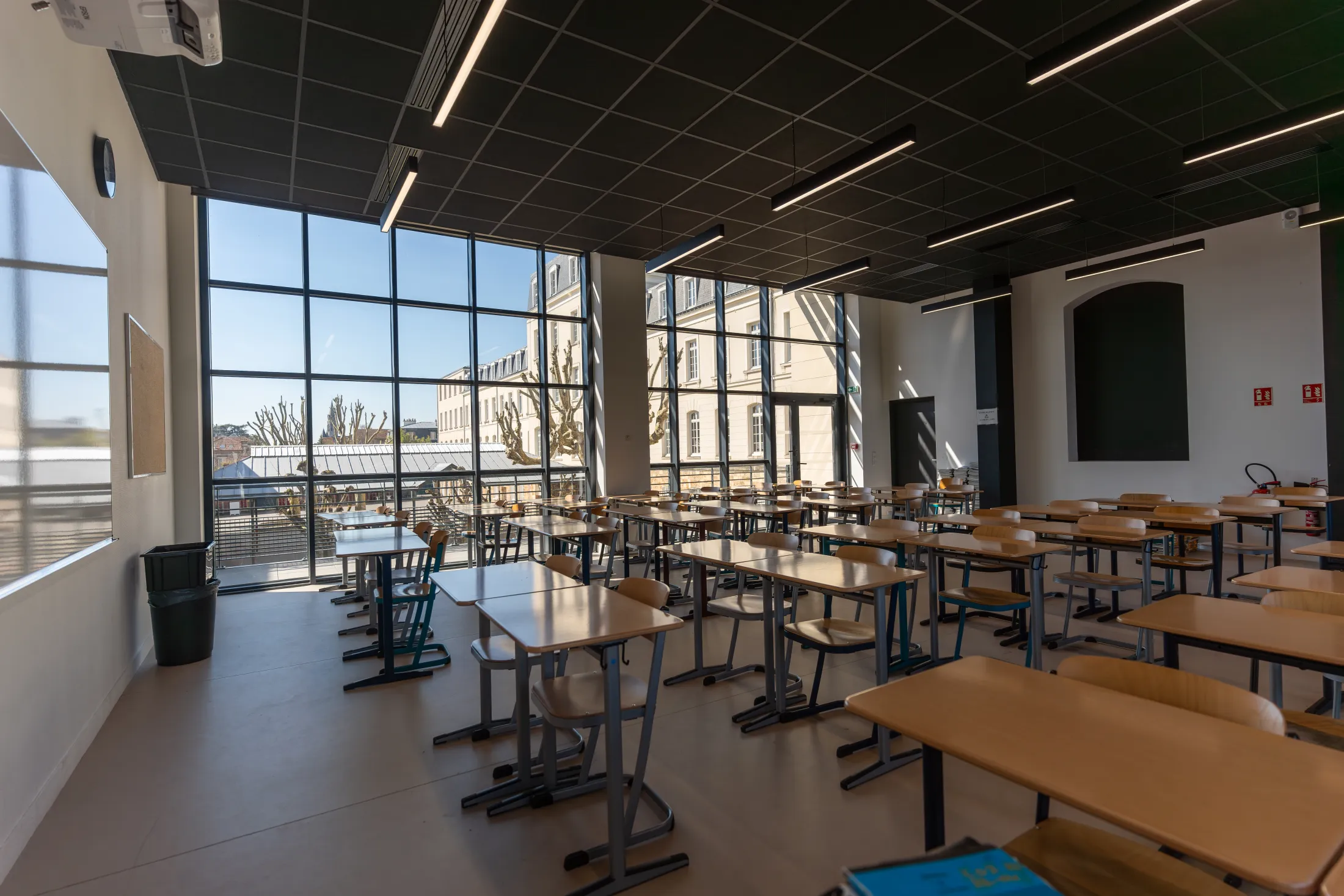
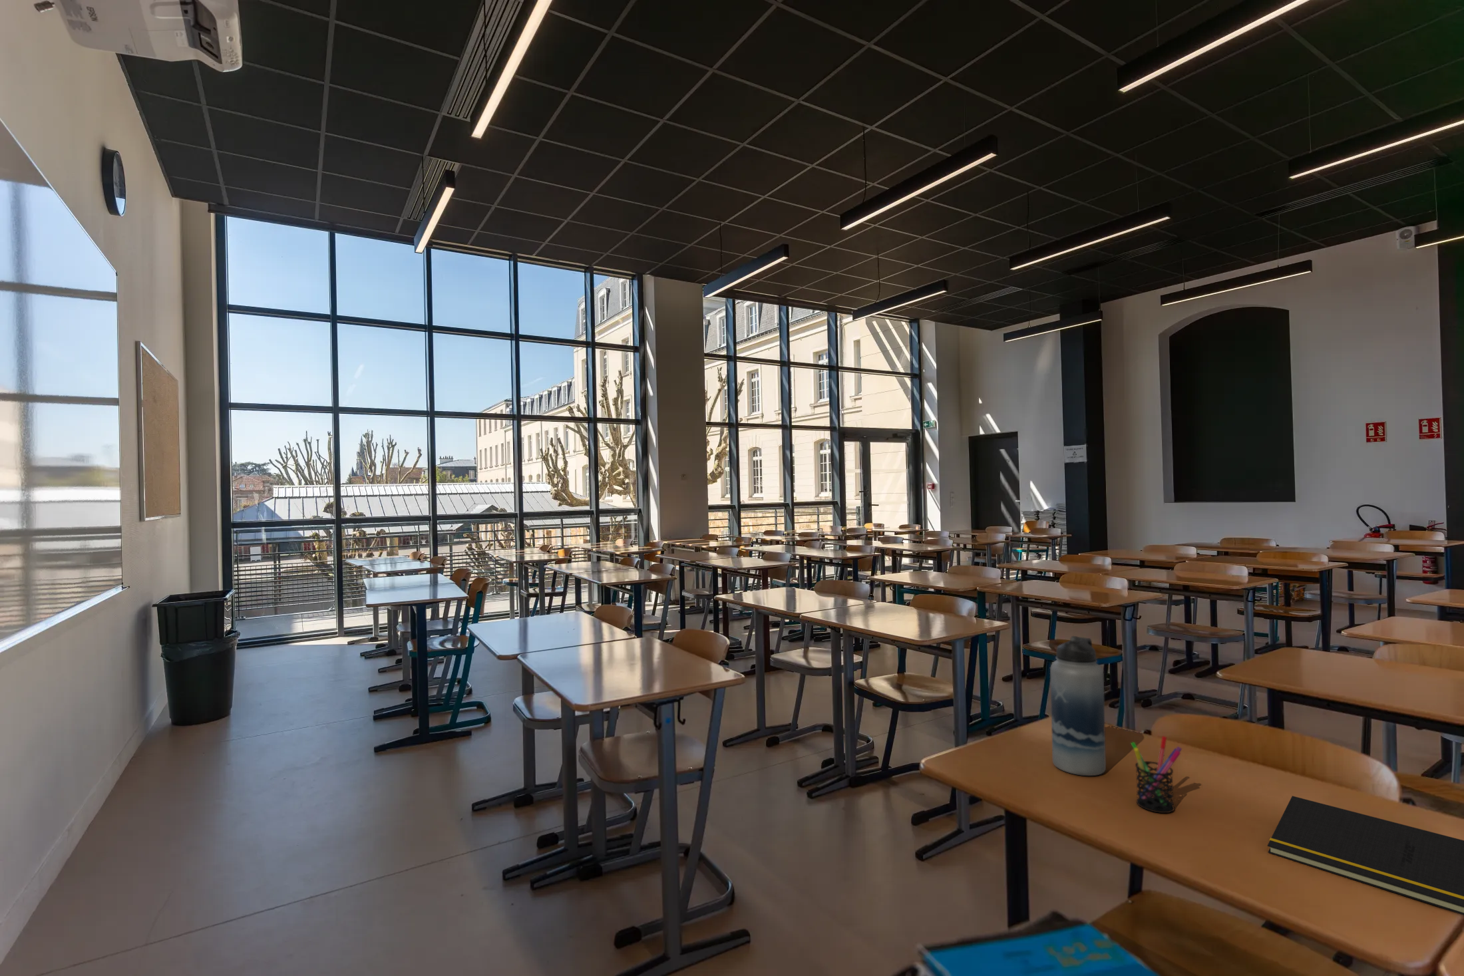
+ water bottle (1079, 700)
+ notepad (1372, 849)
+ pen holder (1151, 770)
